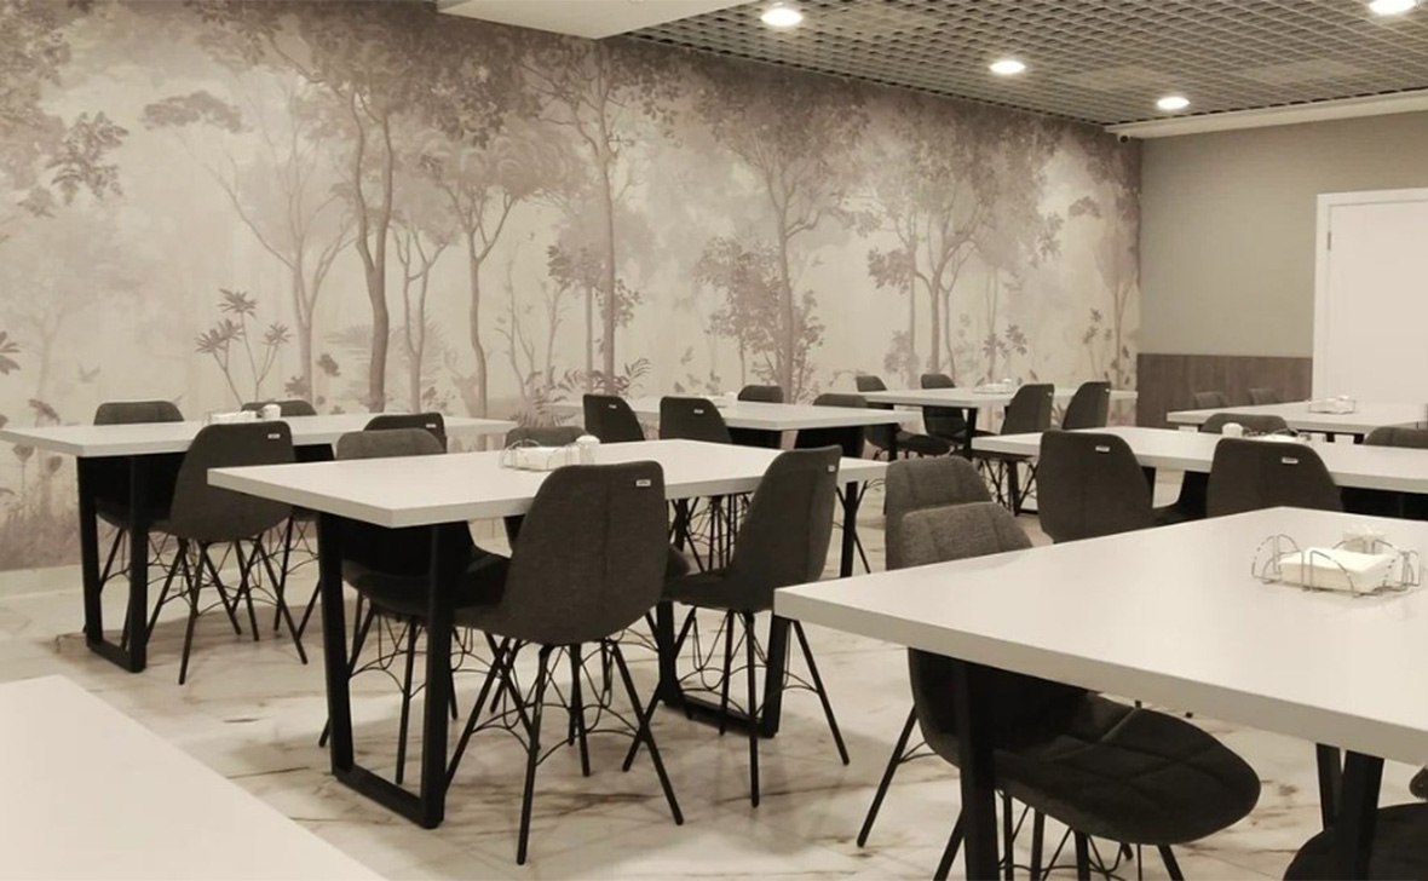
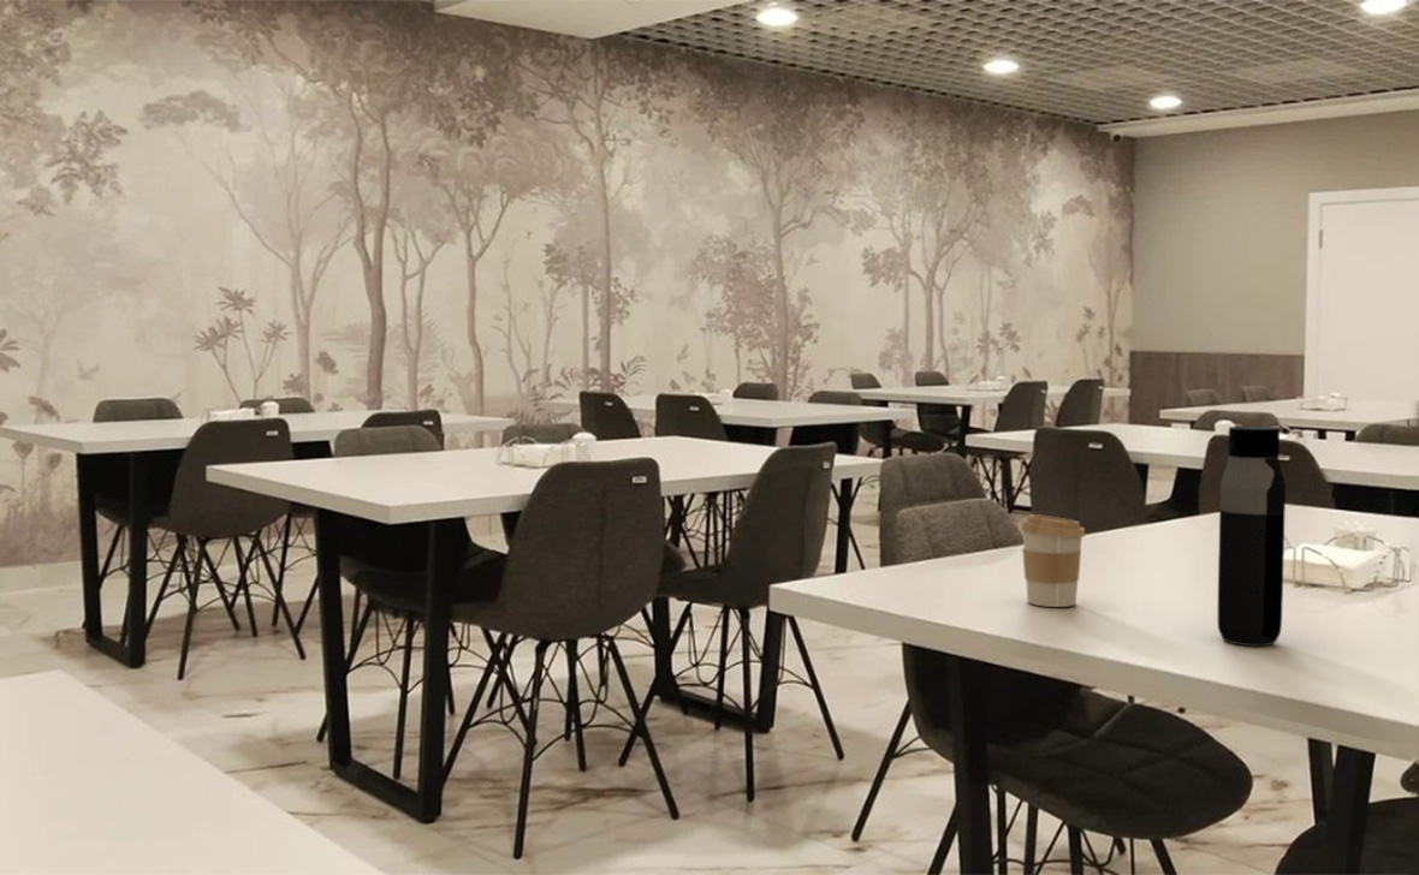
+ water bottle (1251, 534)
+ coffee cup (1052, 559)
